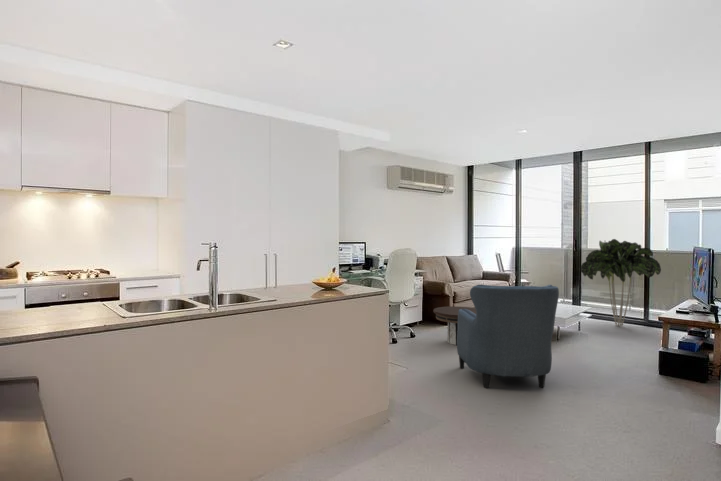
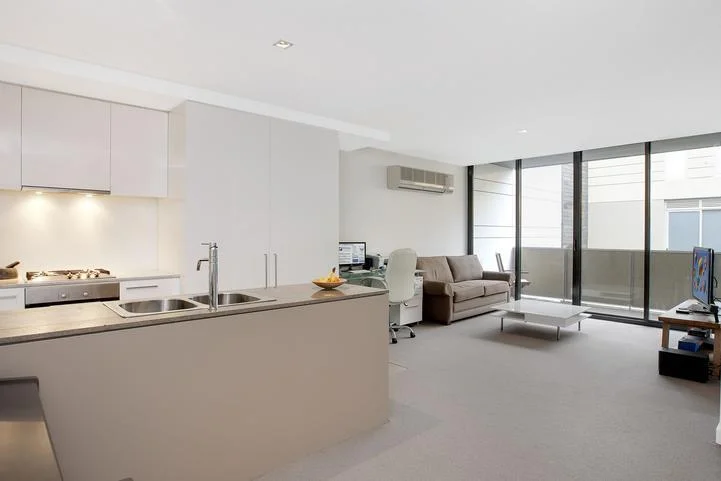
- indoor plant (621, 280)
- armchair (506, 330)
- side table (457, 326)
